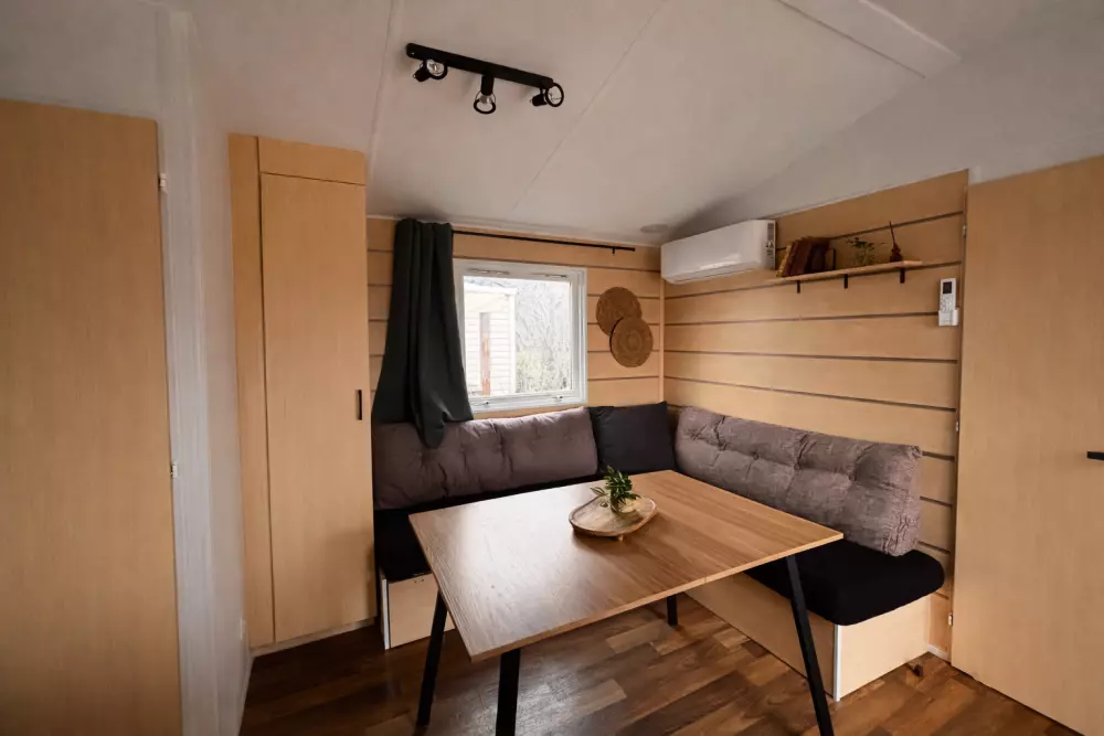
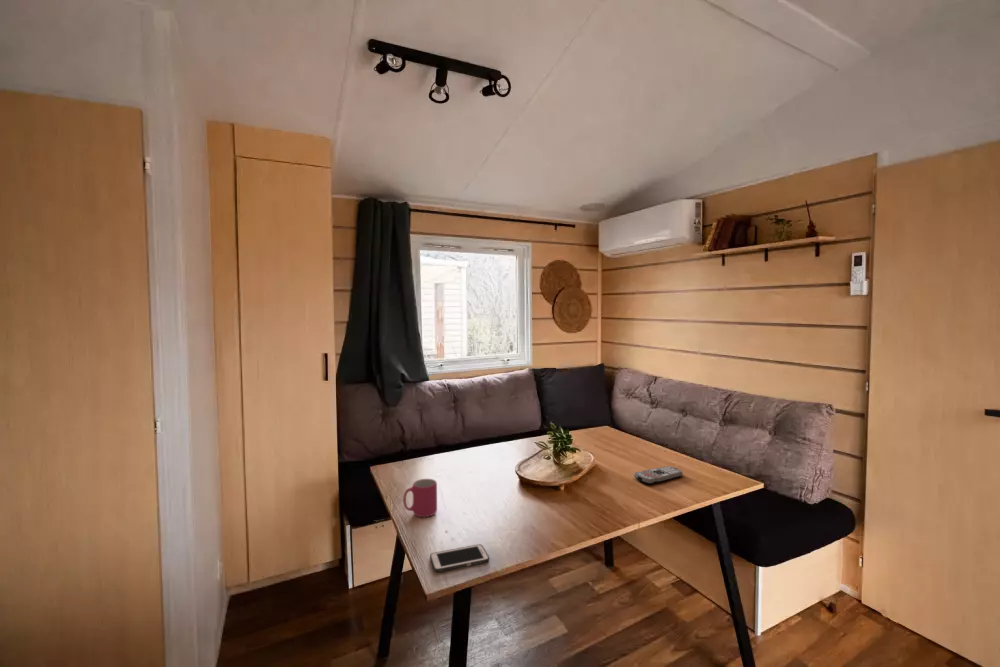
+ cell phone (459, 557)
+ remote control (659, 474)
+ mug (420, 498)
